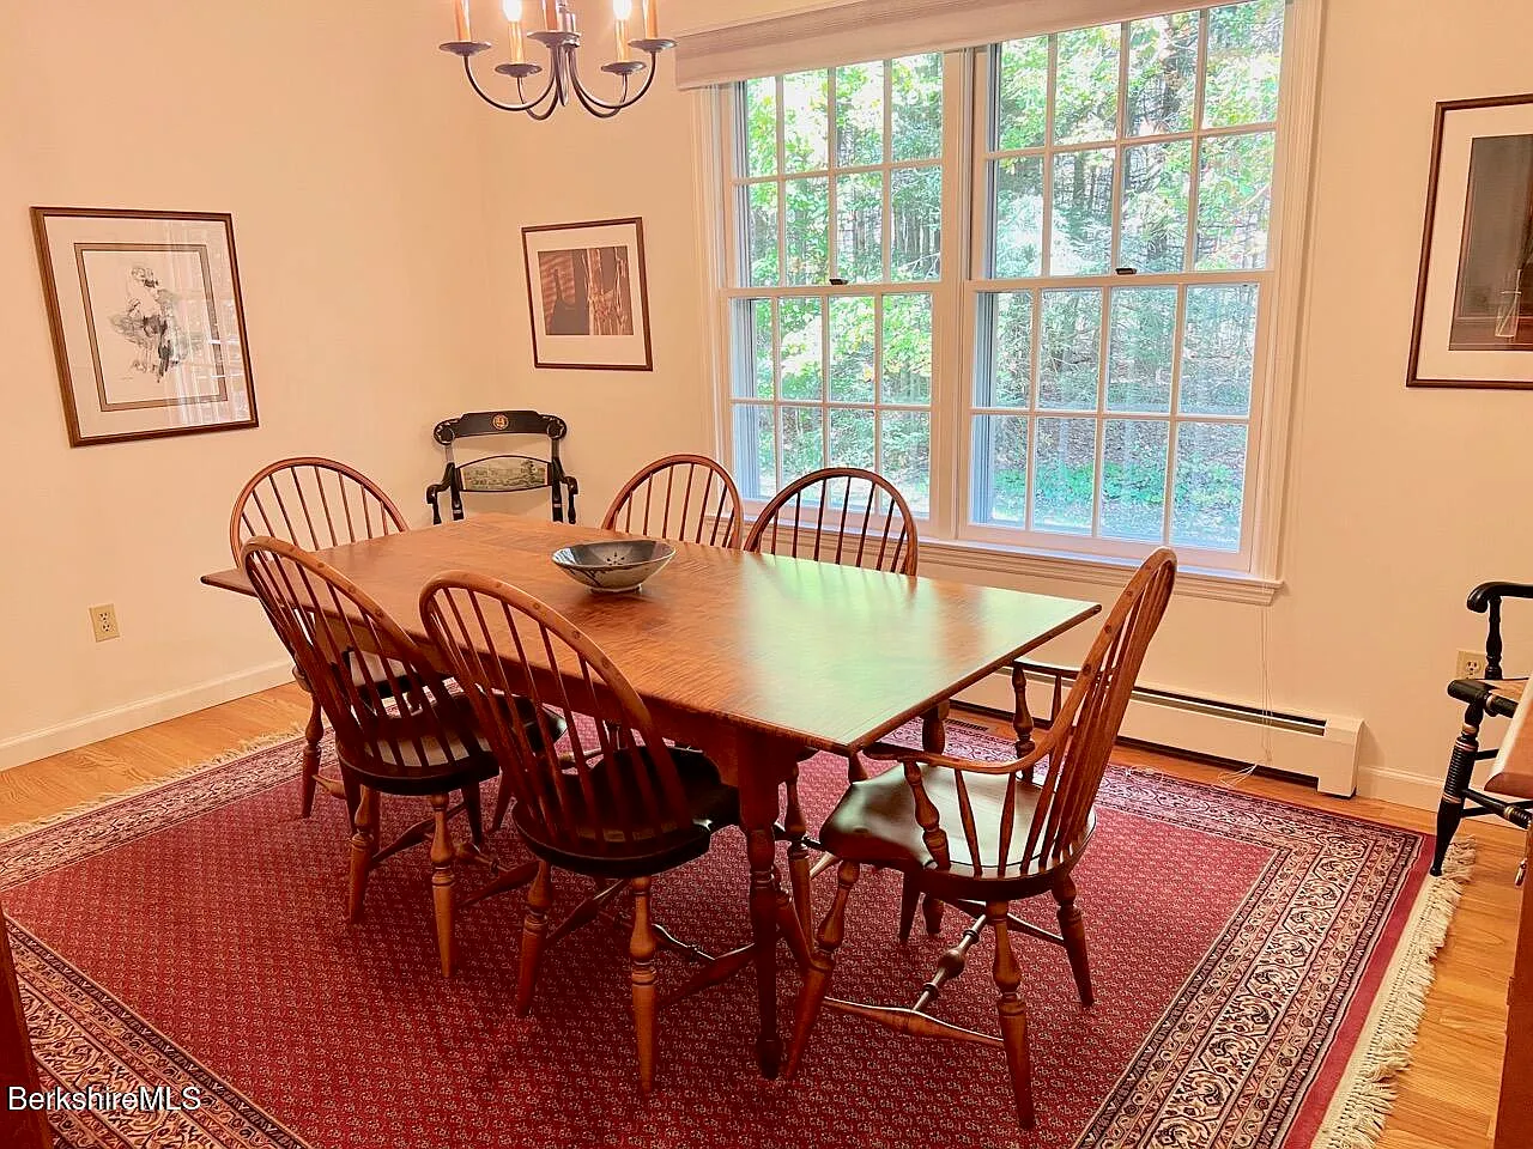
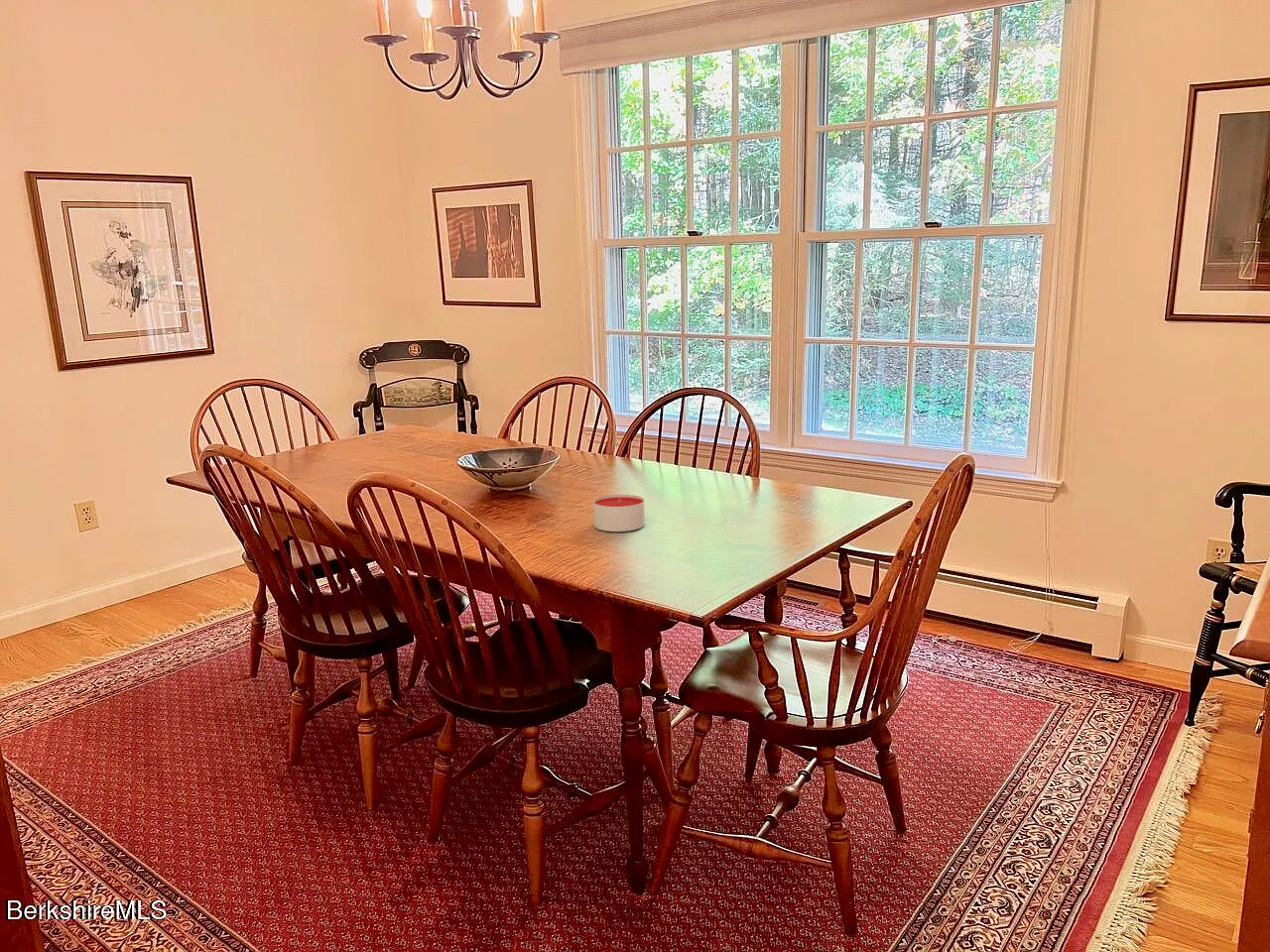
+ candle (619, 512)
